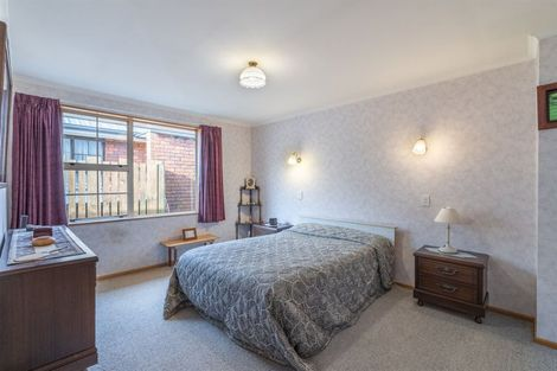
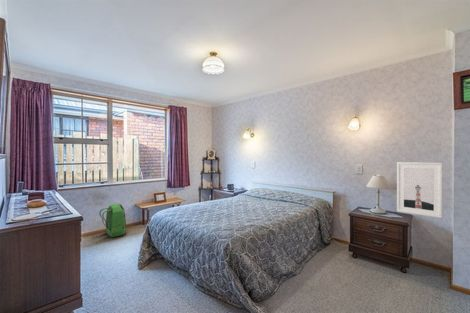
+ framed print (418, 188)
+ backpack (113, 219)
